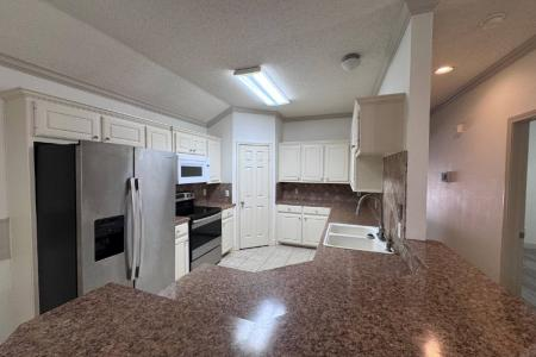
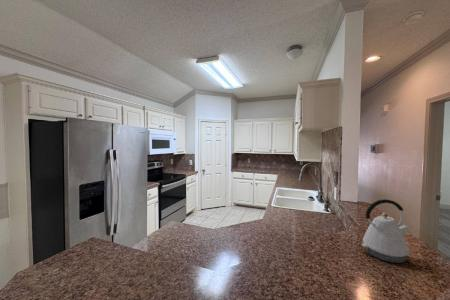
+ kettle (386, 227)
